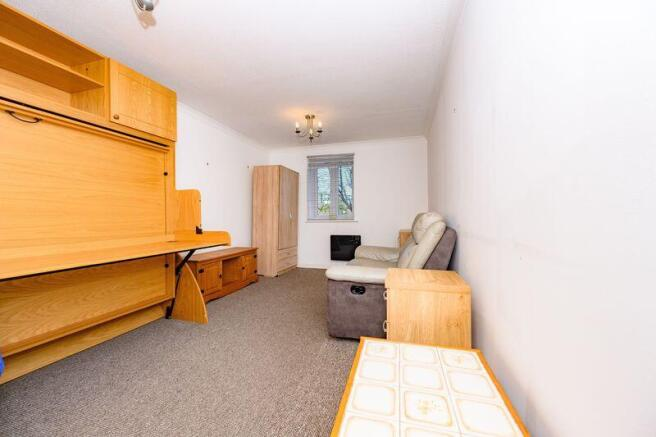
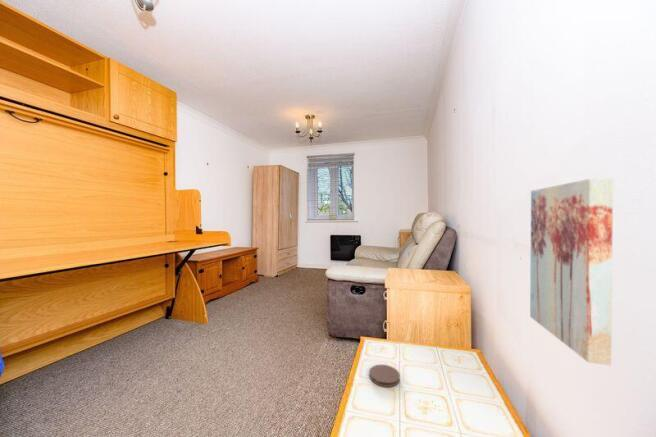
+ wall art (563, 261)
+ coaster (384, 375)
